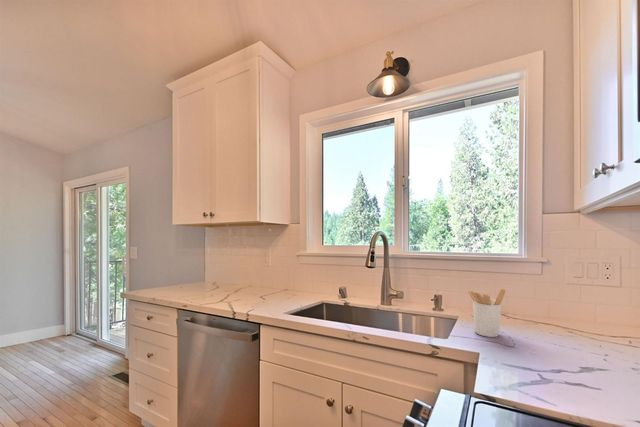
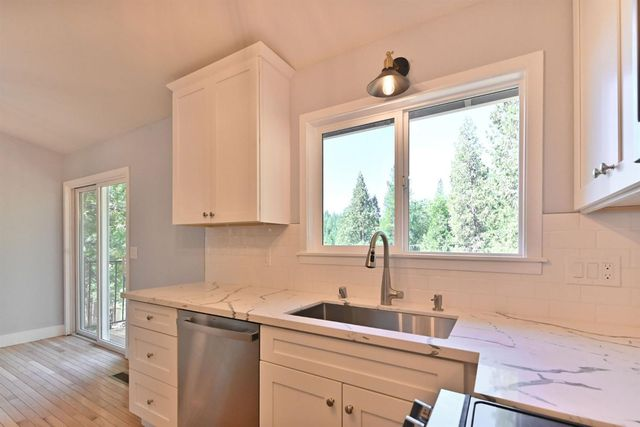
- utensil holder (484, 311)
